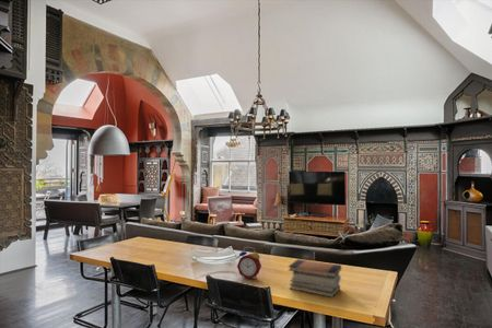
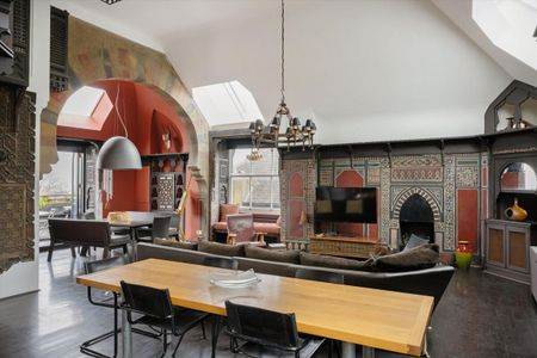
- alarm clock (249, 261)
- book stack (315, 277)
